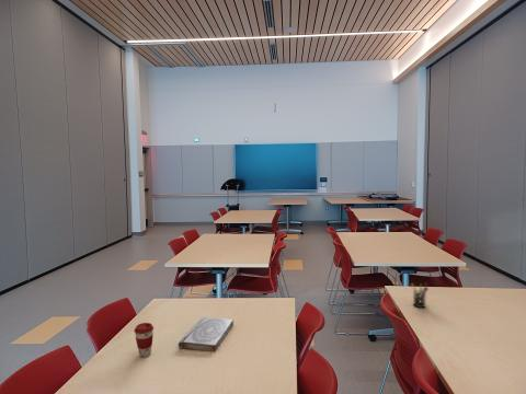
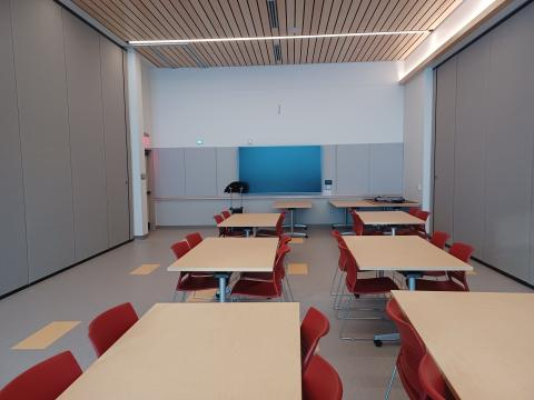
- book (207, 333)
- coffee cup (144, 339)
- pen holder (420, 293)
